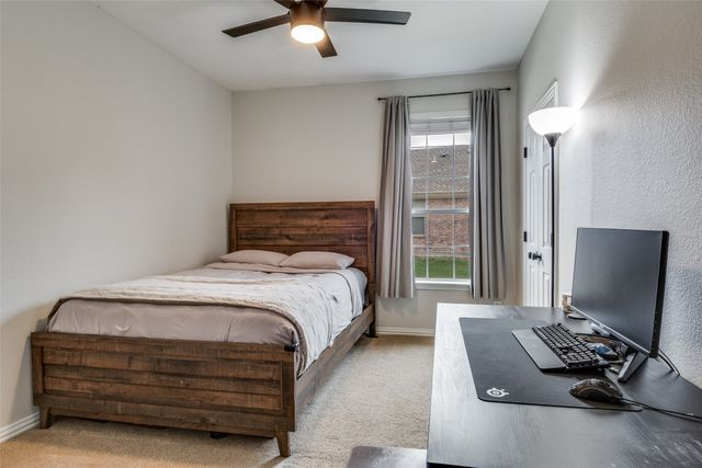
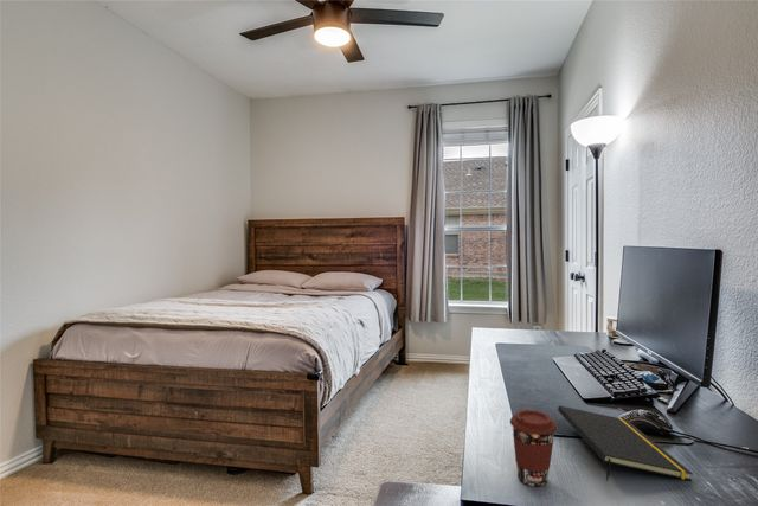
+ coffee cup (532, 447)
+ notepad (616, 437)
